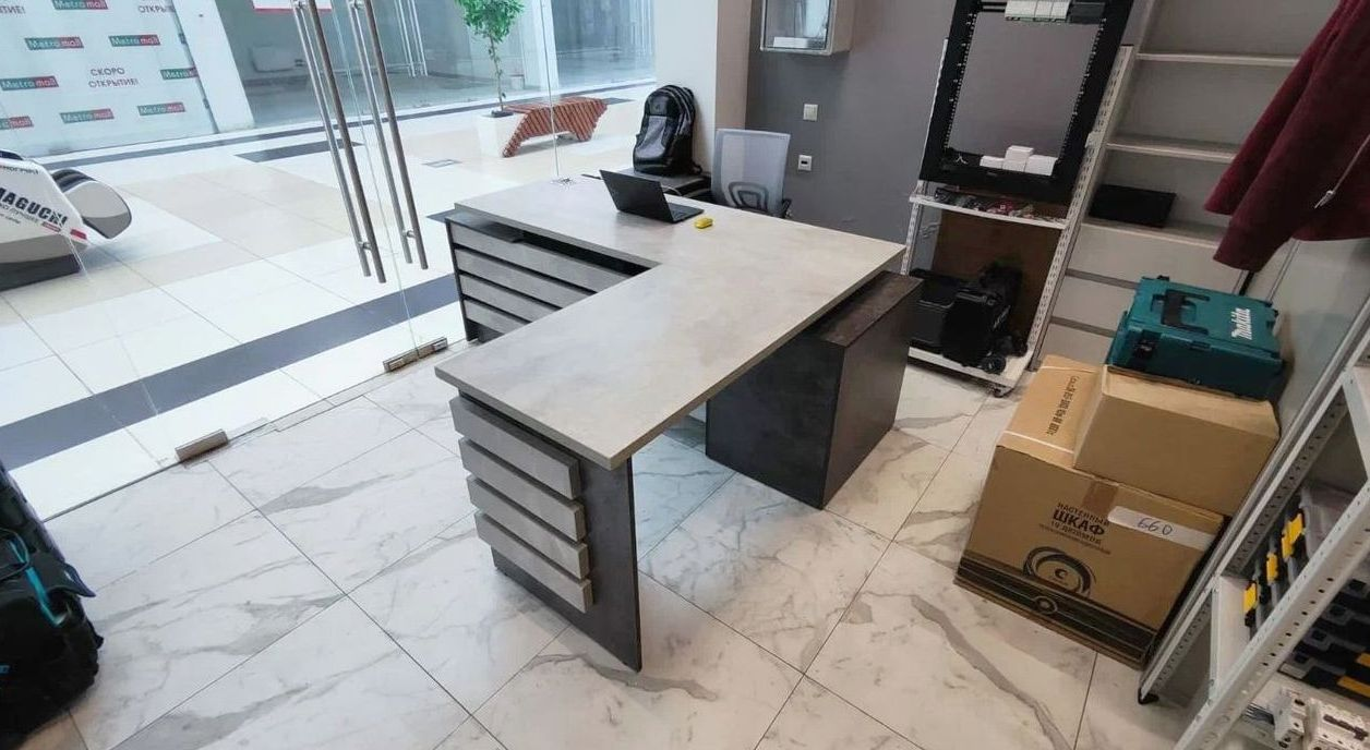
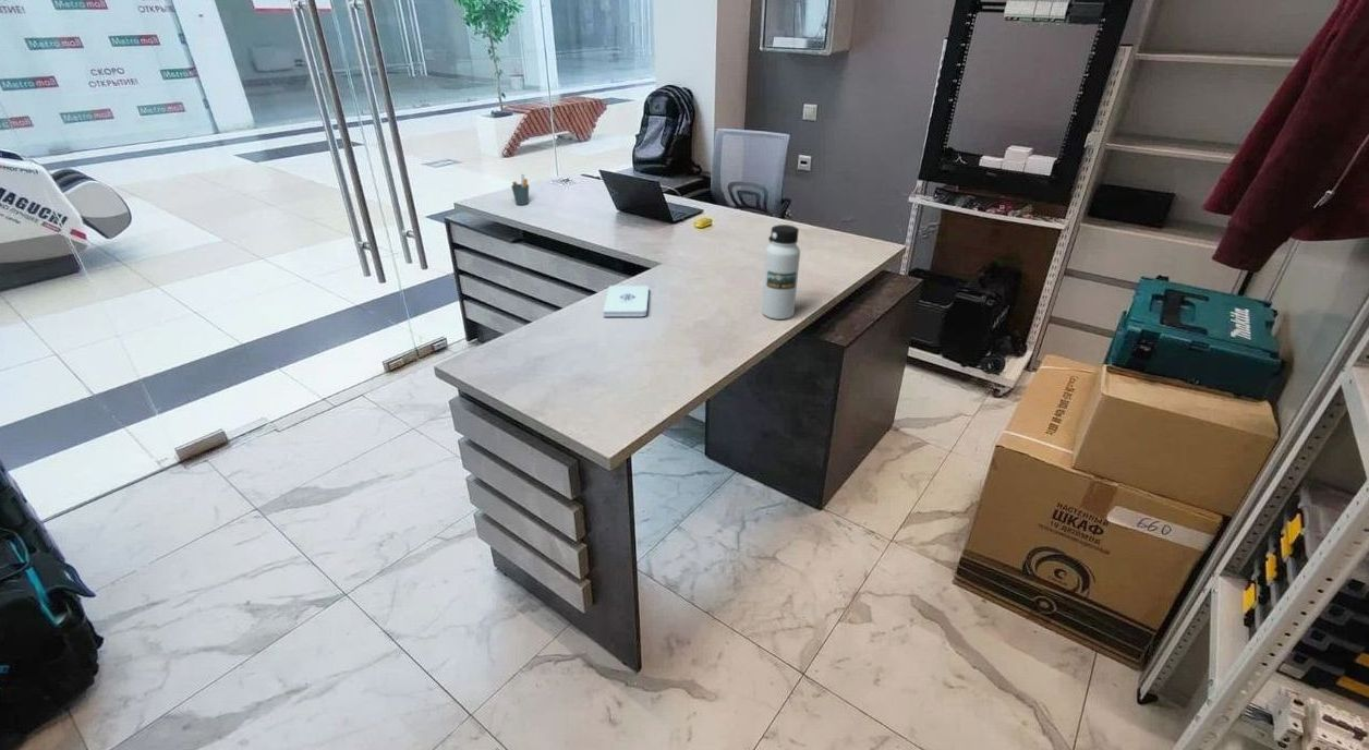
+ pen holder (520, 190)
+ water bottle (780, 271)
+ notepad (627, 300)
